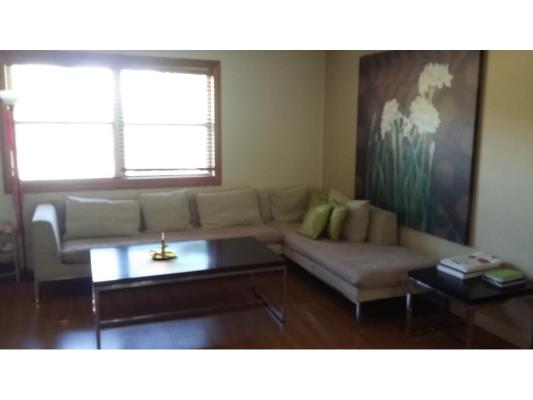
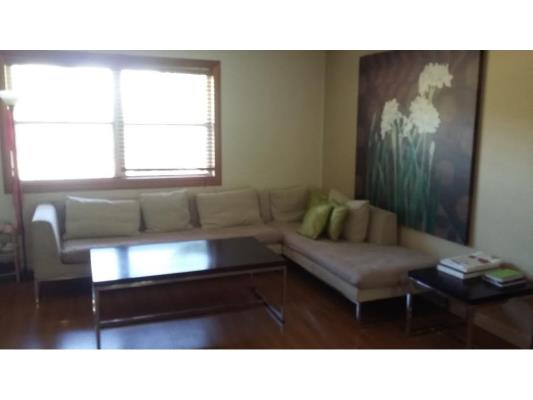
- candle holder (161, 244)
